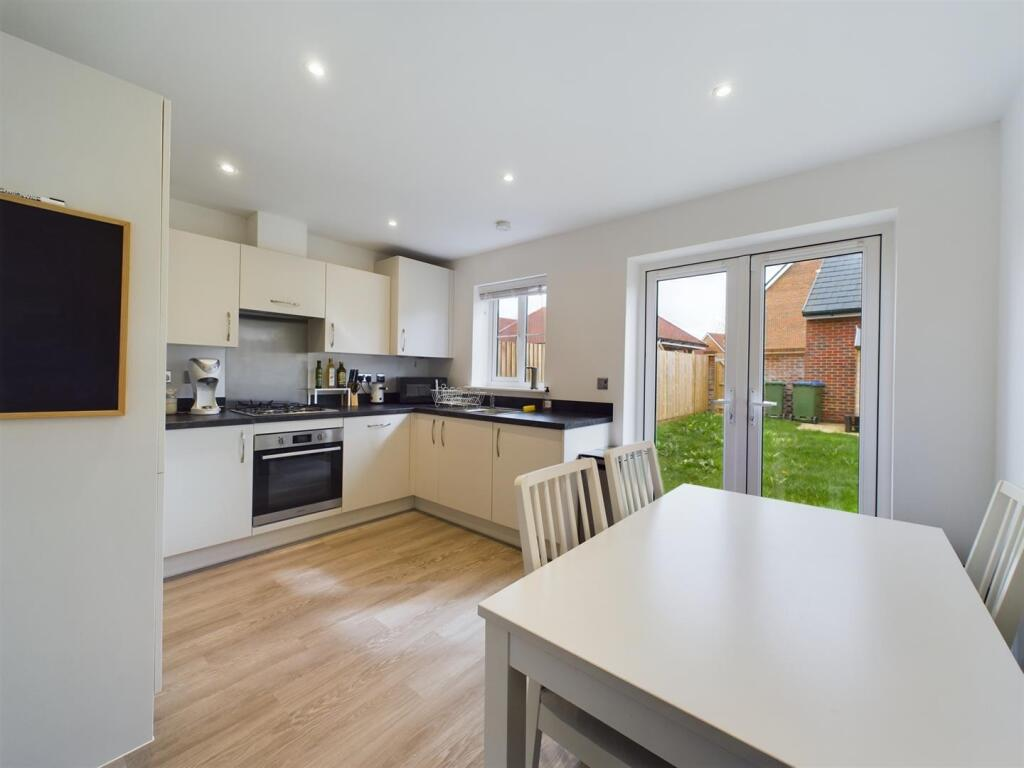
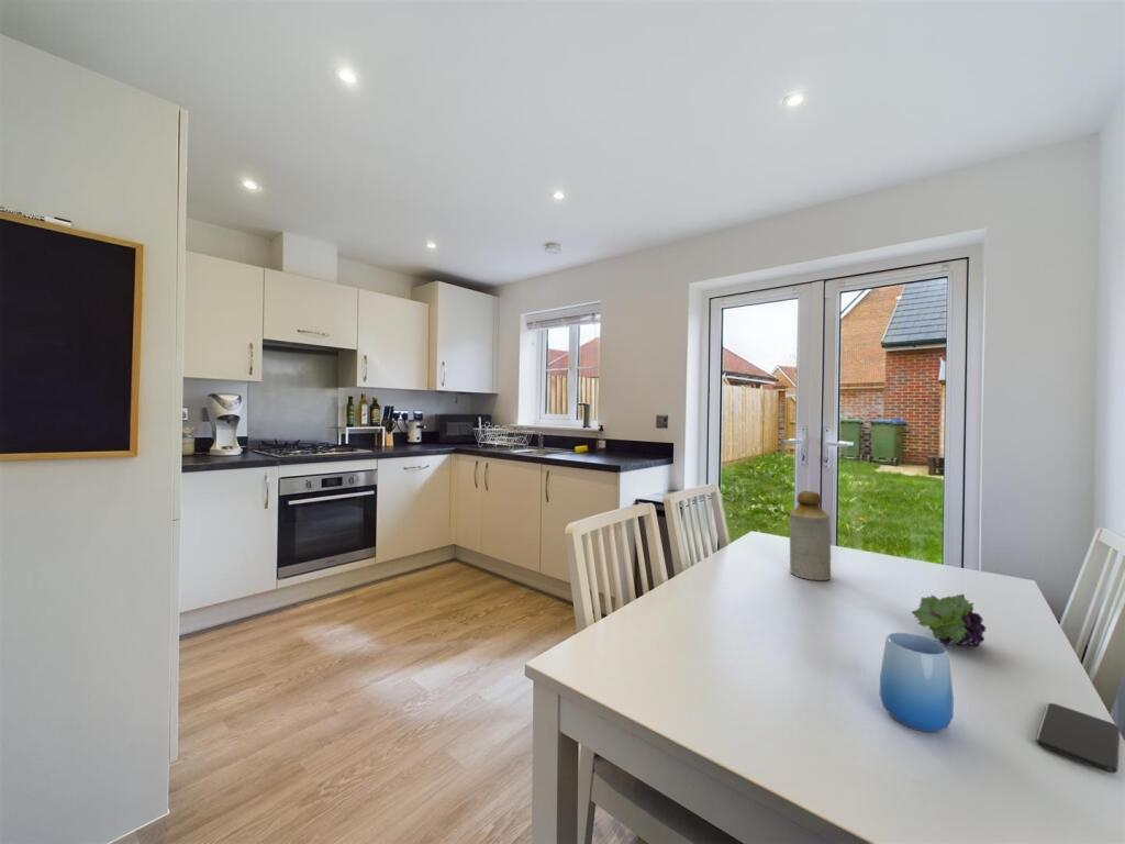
+ fruit (950, 618)
+ bottle (810, 533)
+ smartphone (1078, 734)
+ cup (915, 680)
